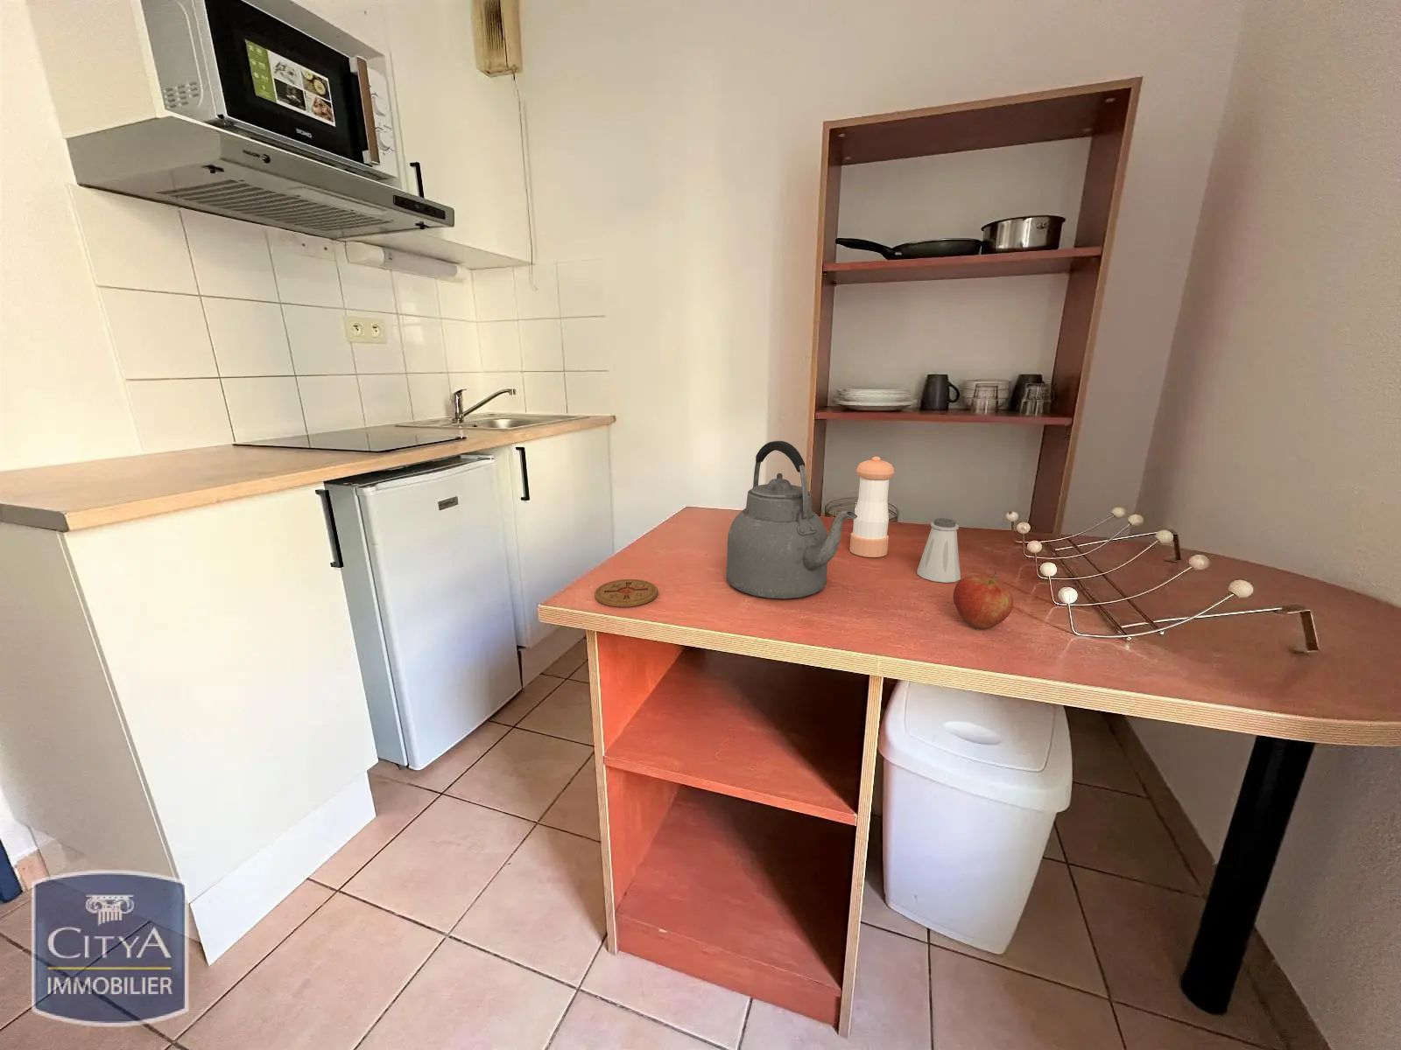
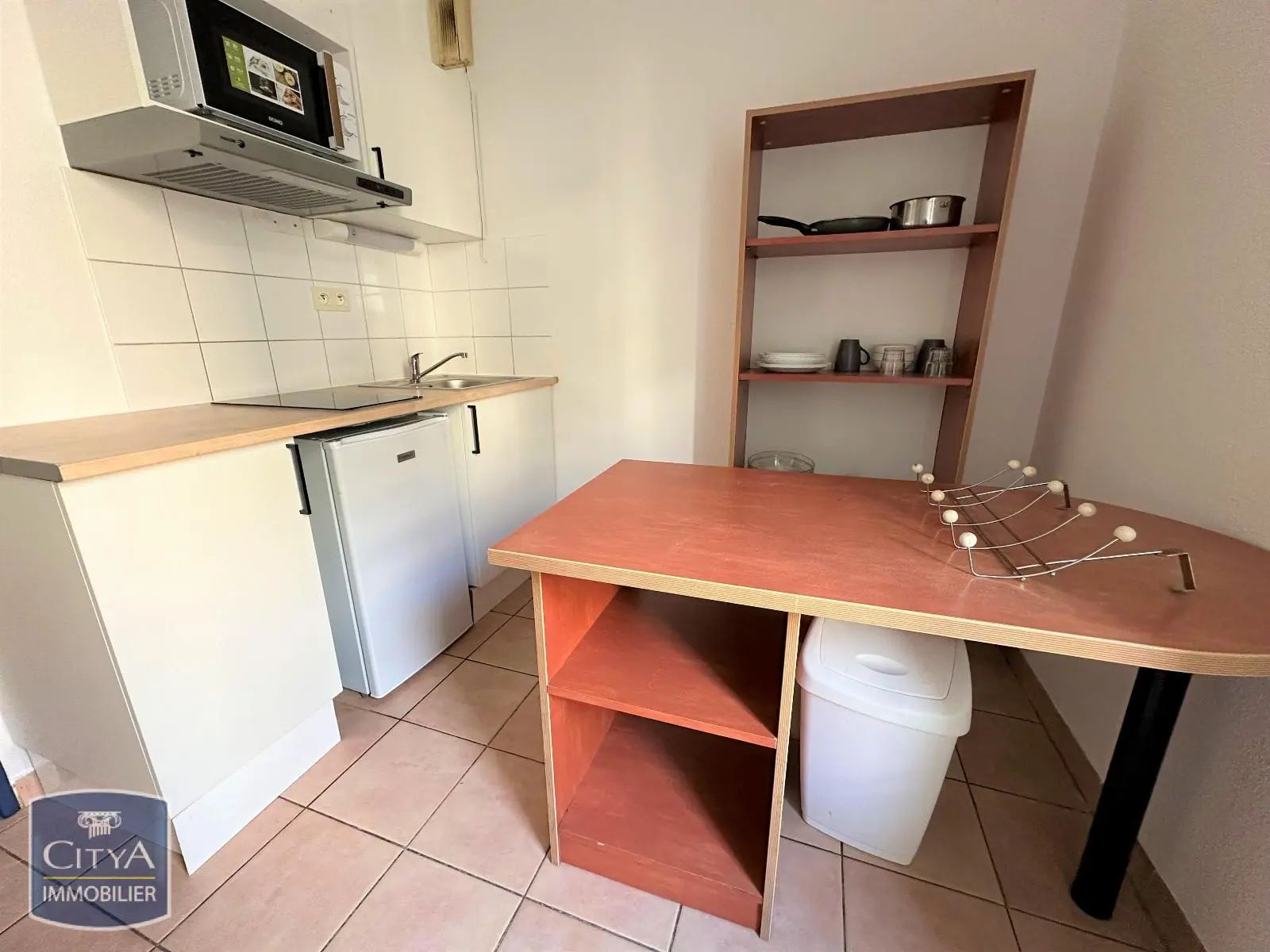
- pepper shaker (873, 505)
- apple (983, 599)
- saltshaker (941, 548)
- coaster (627, 591)
- kettle (794, 518)
